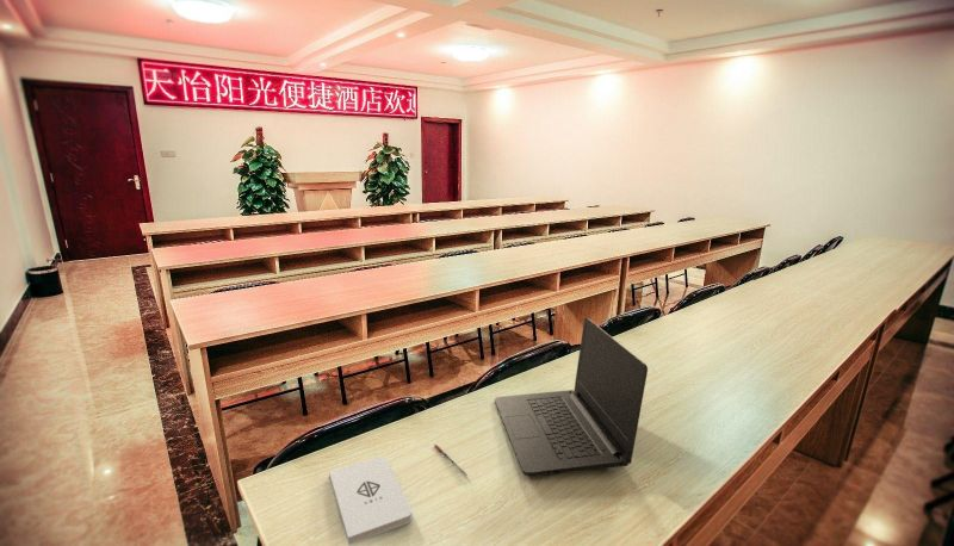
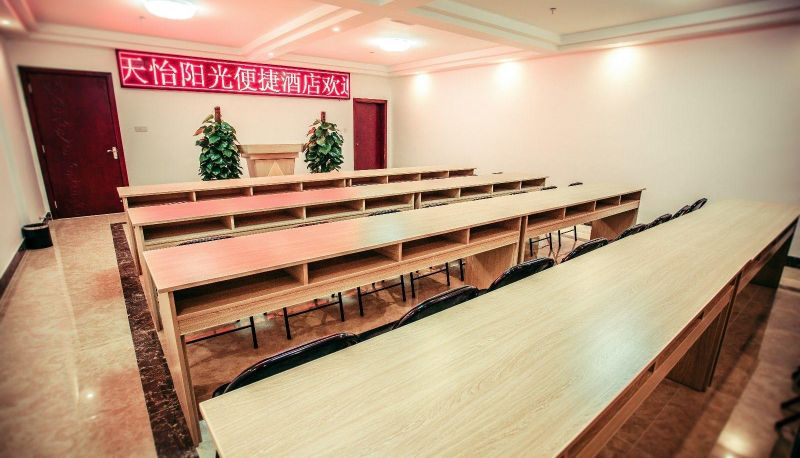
- pen (450, 459)
- laptop (559, 391)
- notepad (368, 494)
